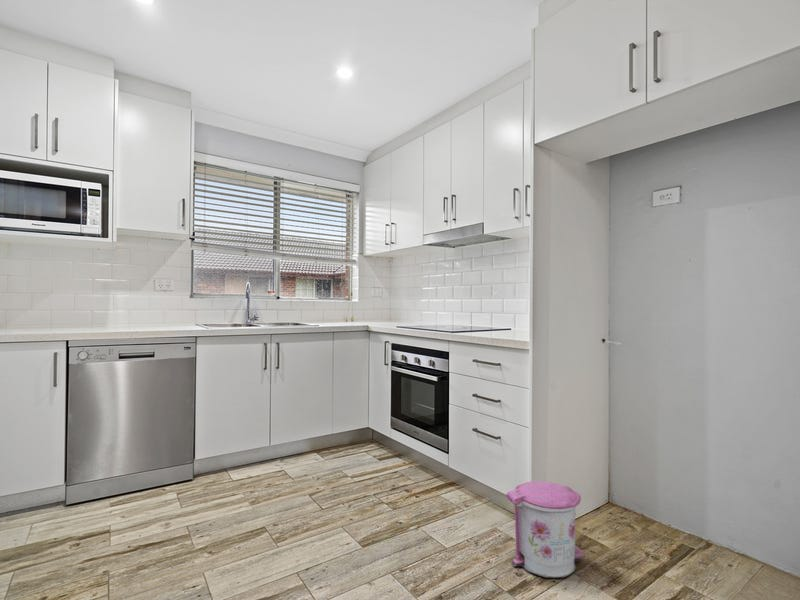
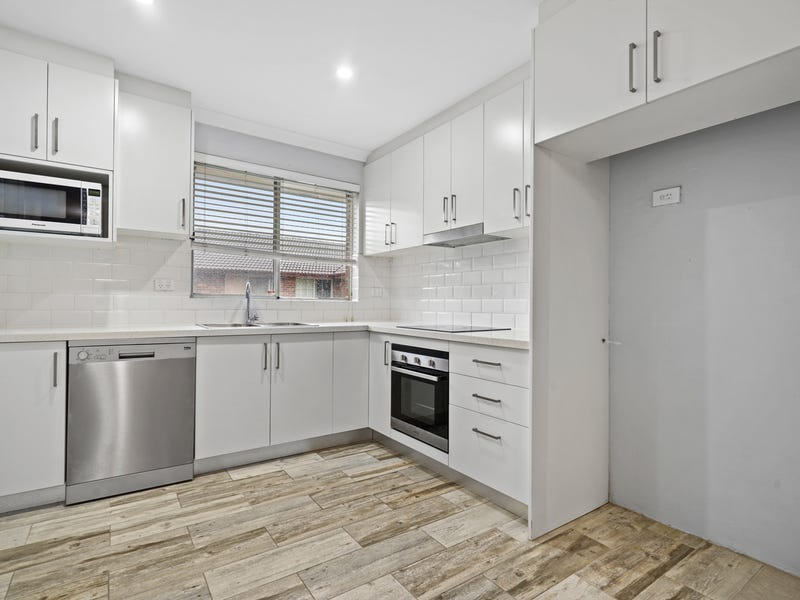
- trash can (545, 525)
